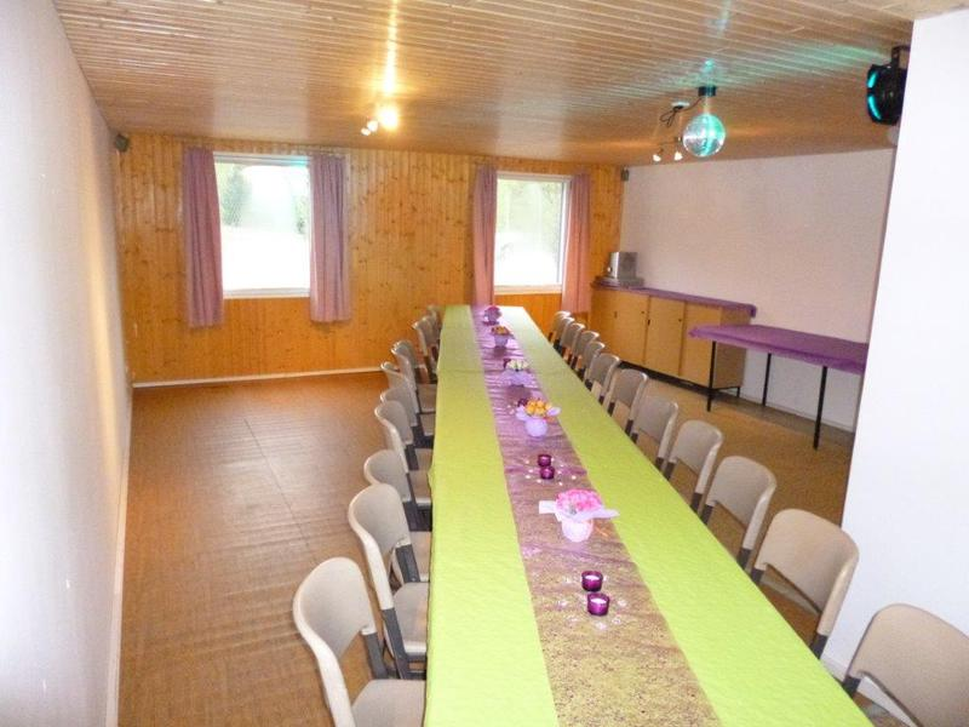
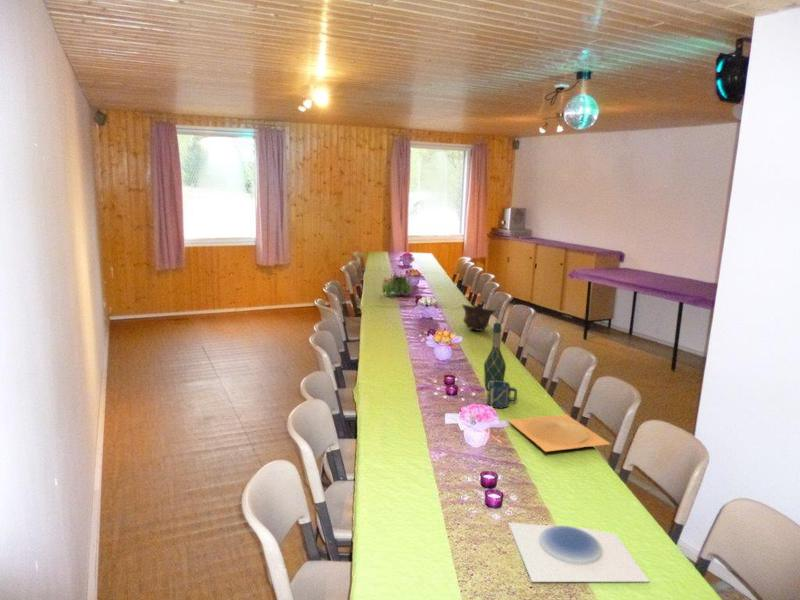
+ wine bottle (495, 356)
+ plate (570, 541)
+ cup (502, 394)
+ bowl (478, 316)
+ flower arrangement (396, 282)
+ plate (556, 429)
